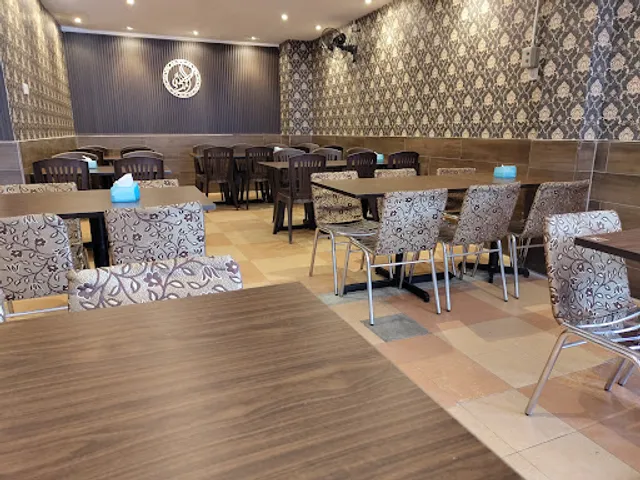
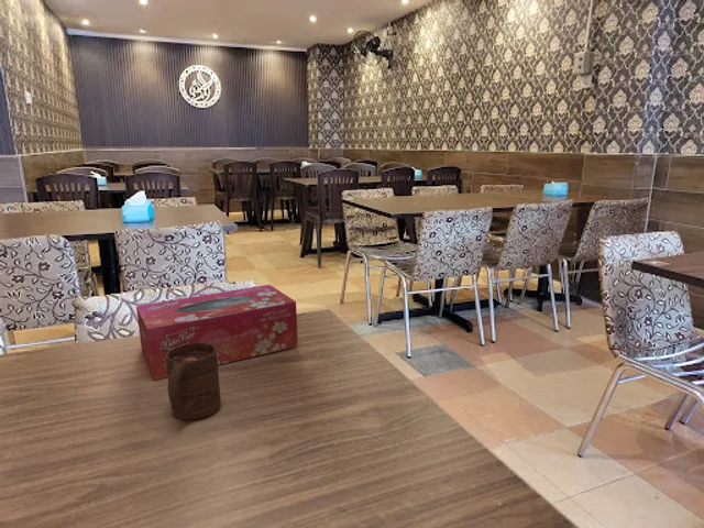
+ tissue box (218, 326)
+ cup (193, 384)
